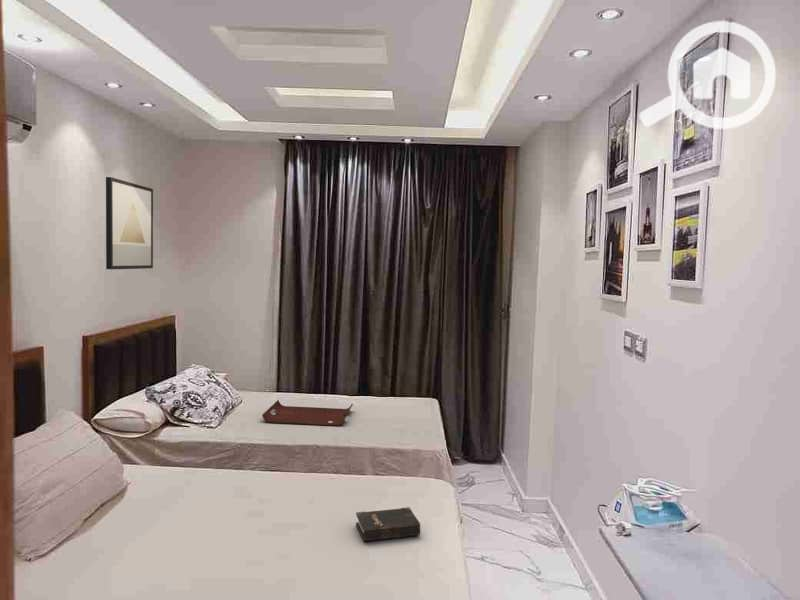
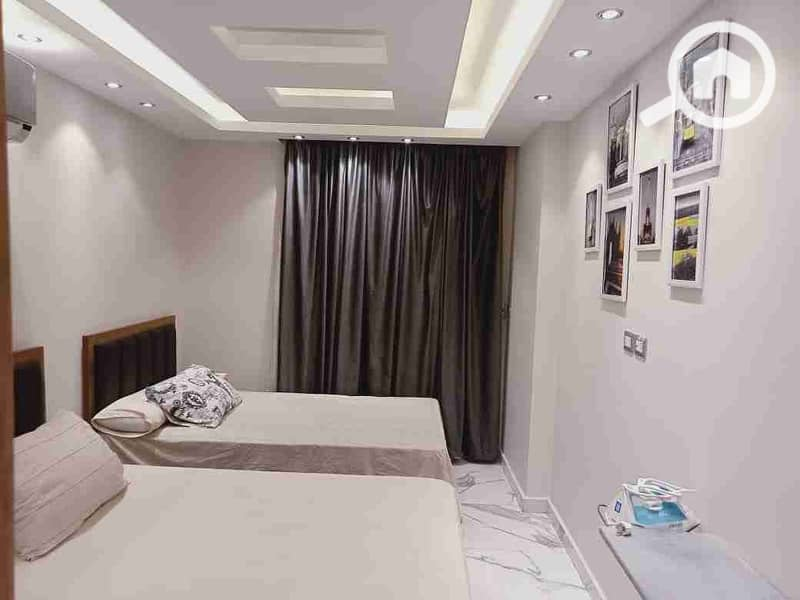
- wall art (131, 226)
- serving tray (309, 412)
- hardback book (387, 524)
